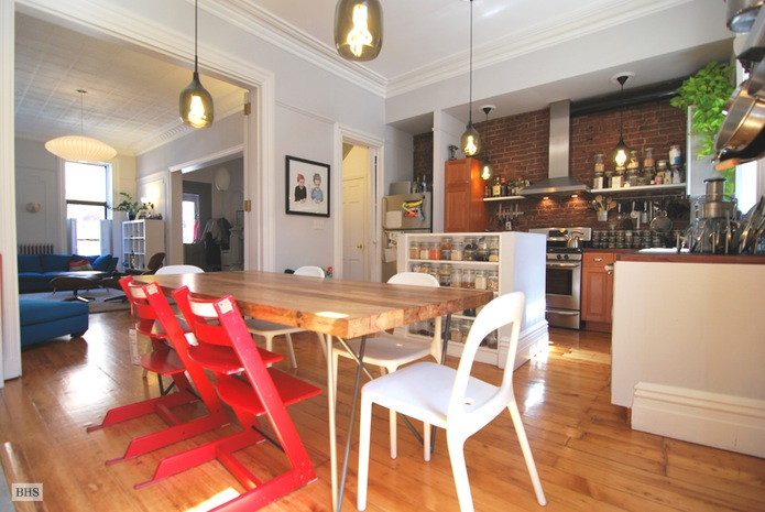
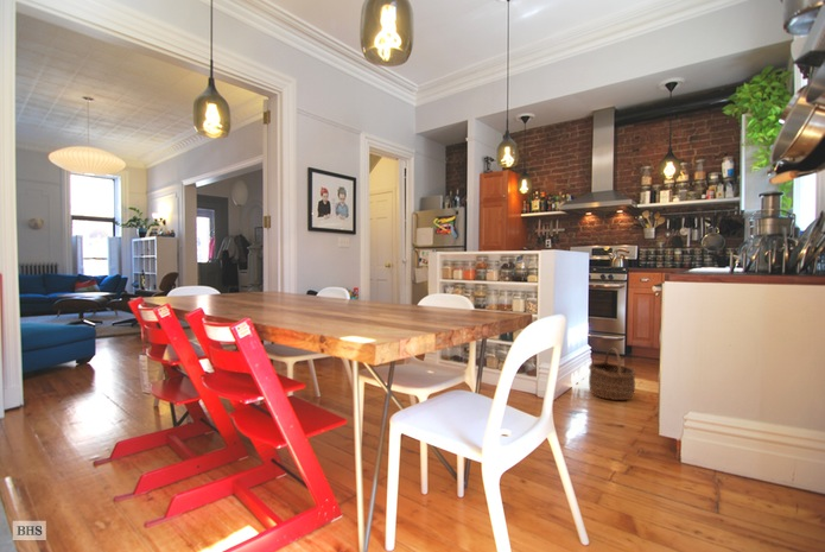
+ wicker basket (610, 372)
